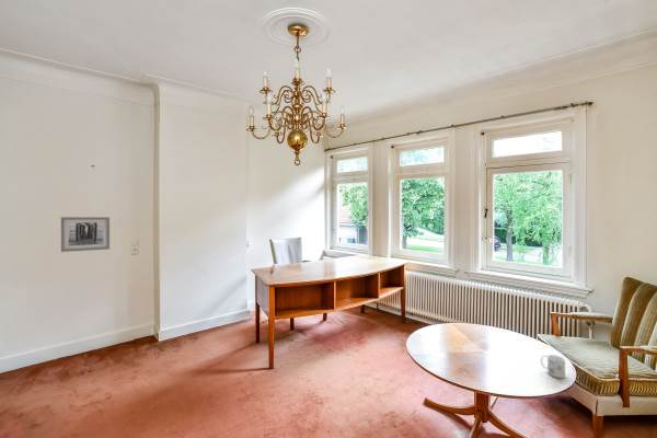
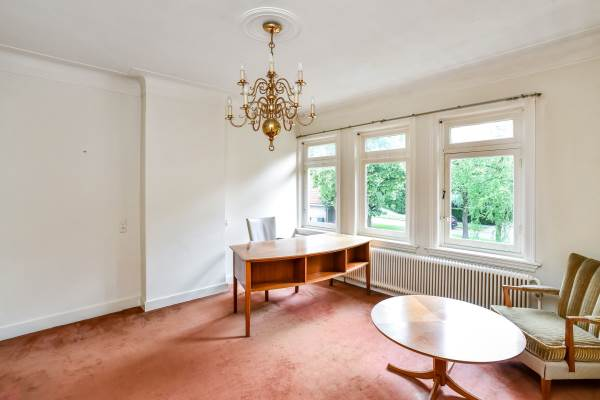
- wall art (85, 233)
- mug (552, 365)
